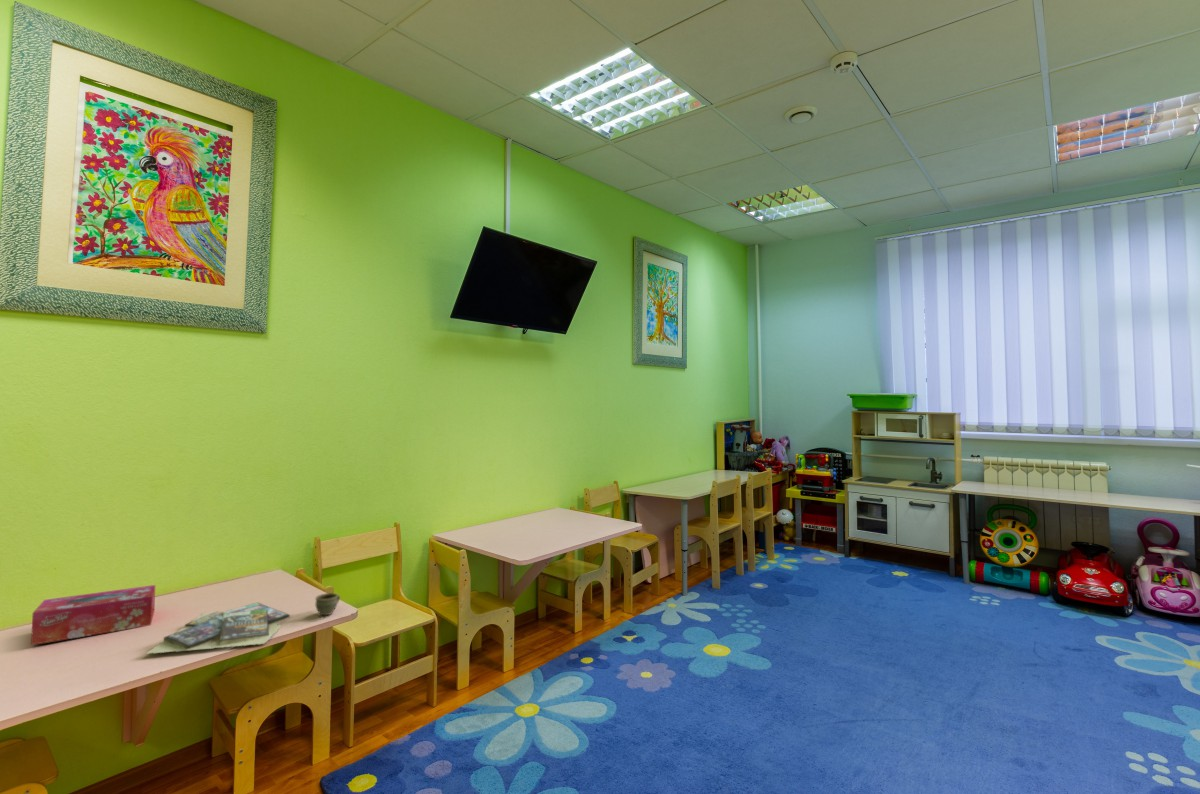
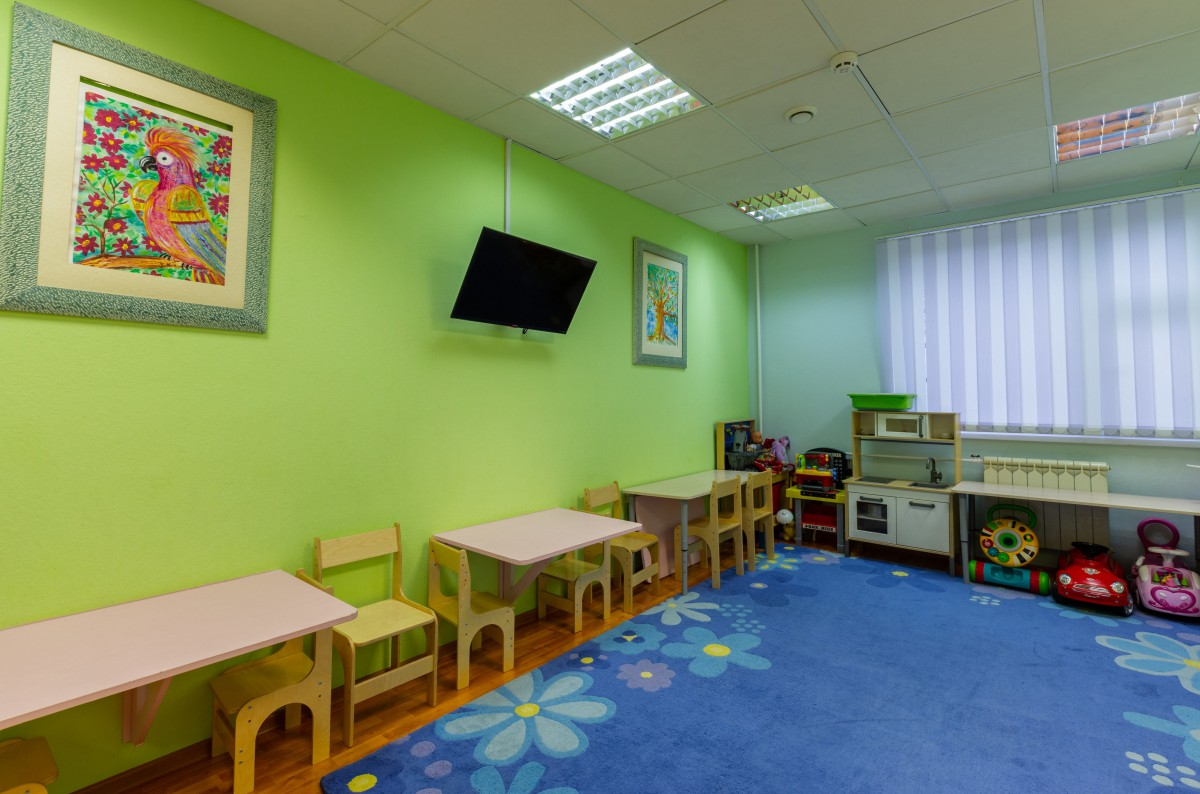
- cup (329, 603)
- tissue box (98, 612)
- video game cases (231, 621)
